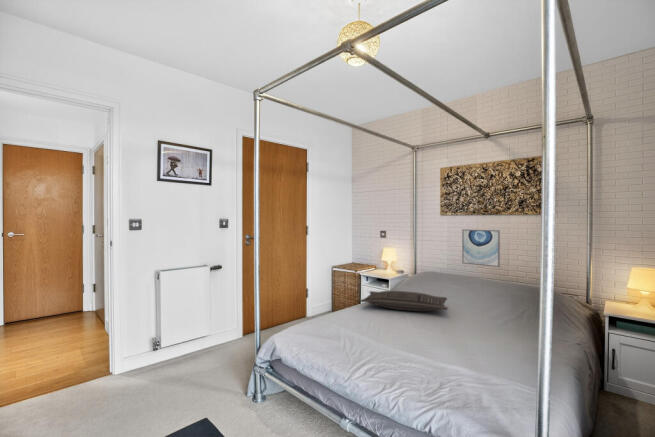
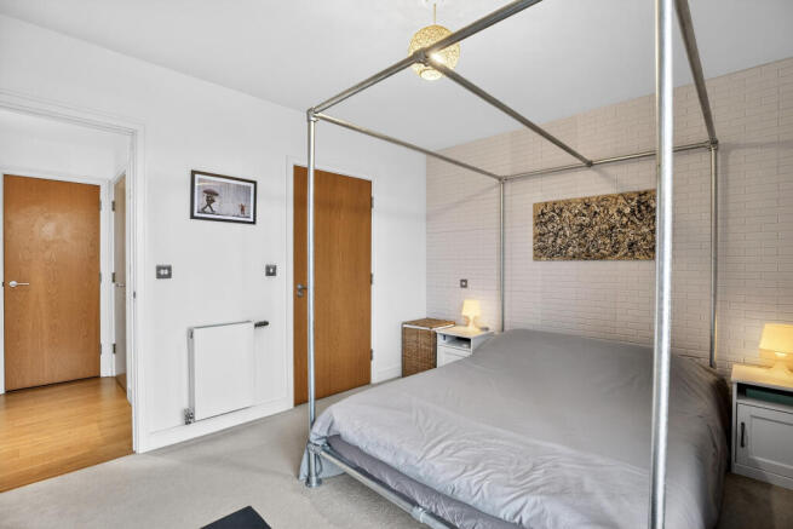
- wall art (480, 247)
- pillow (404, 300)
